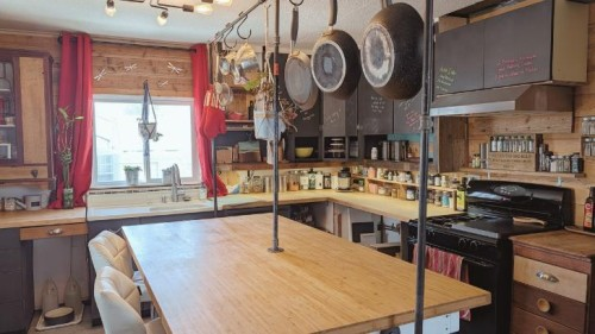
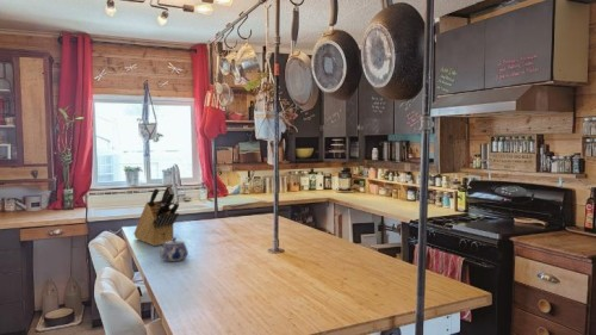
+ knife block (156, 212)
+ teapot (174, 249)
